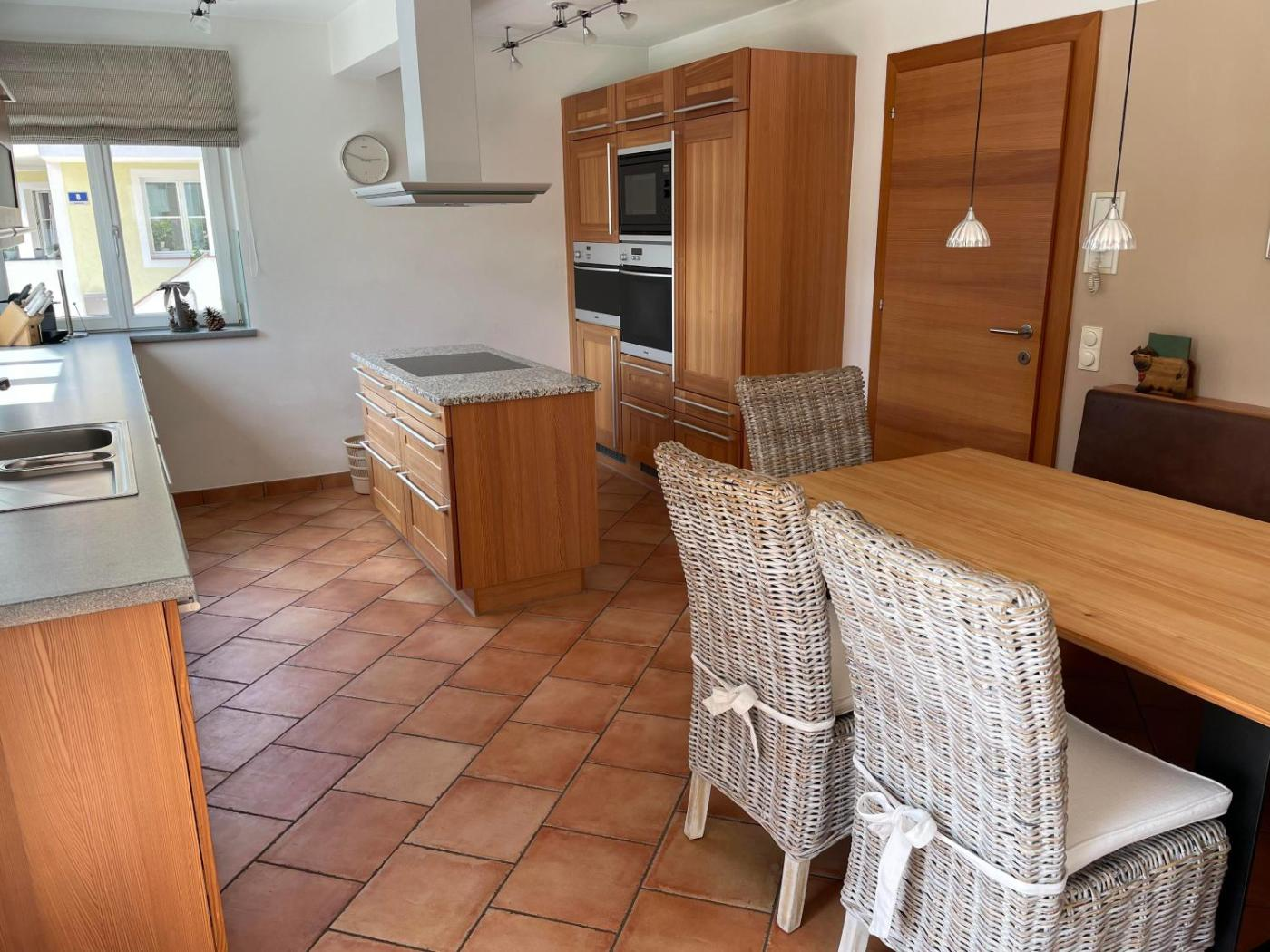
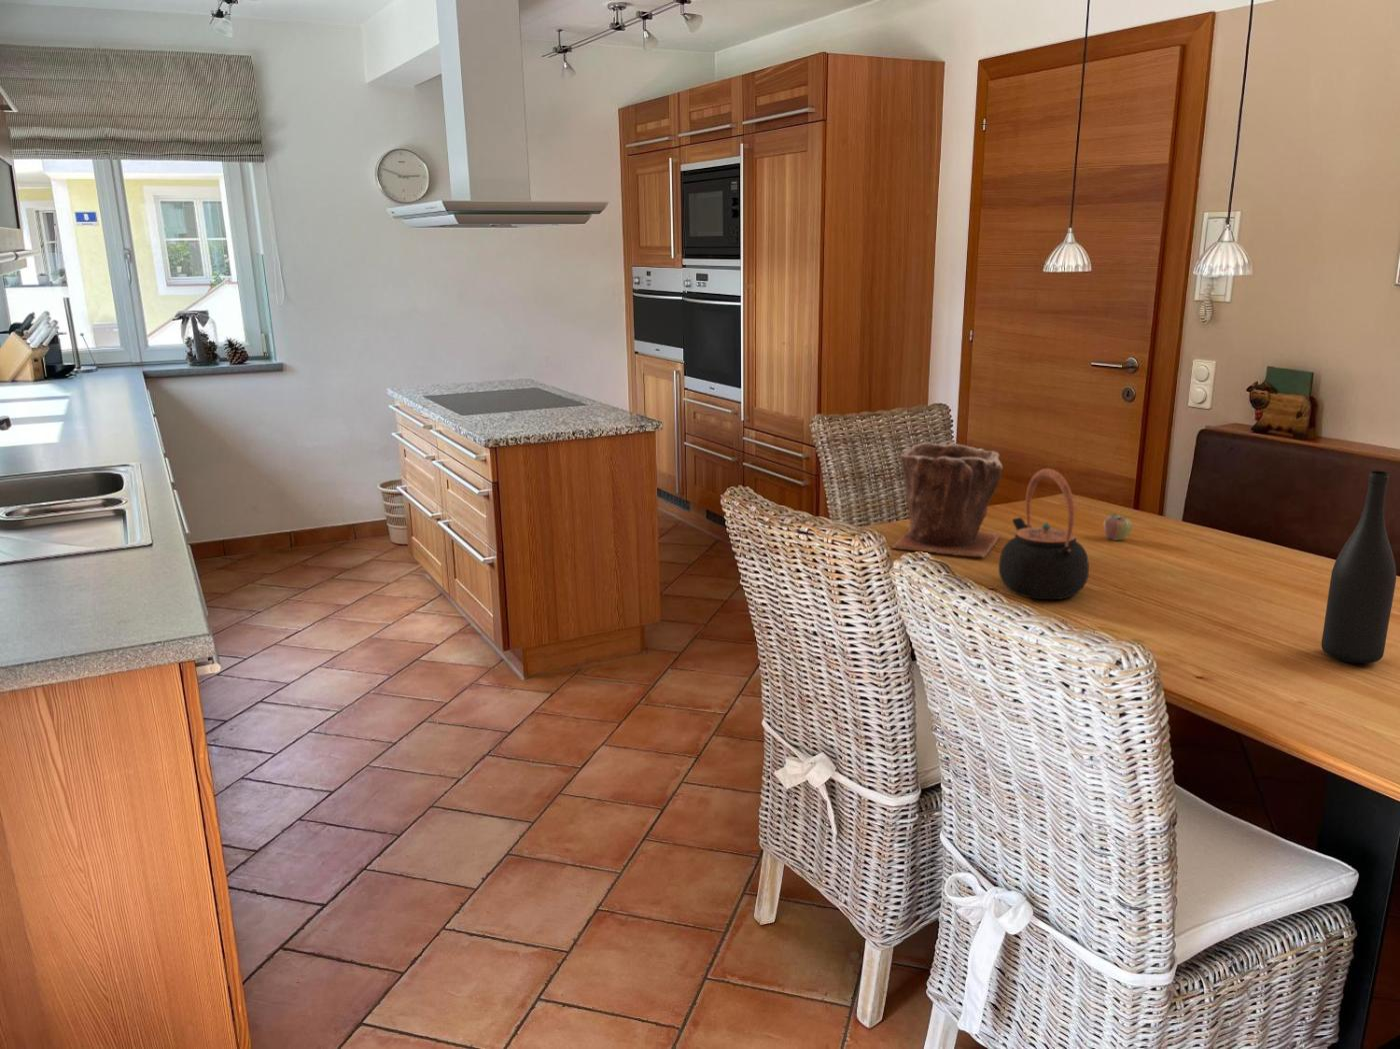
+ apple (1114, 527)
+ wine bottle (1364, 566)
+ teapot (1041, 528)
+ plant pot (949, 496)
